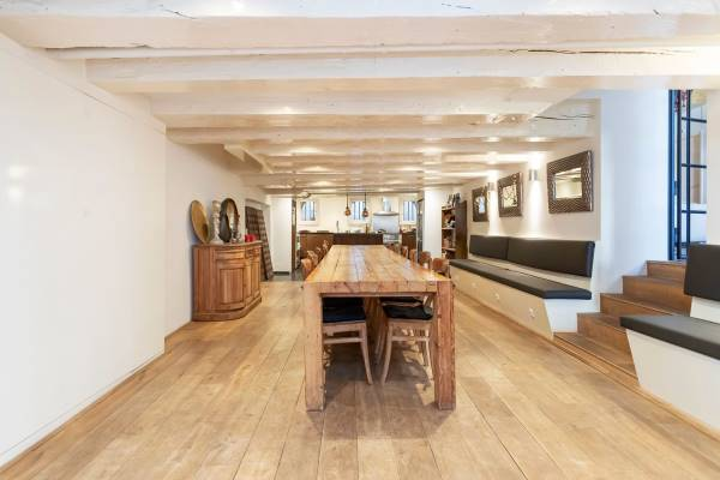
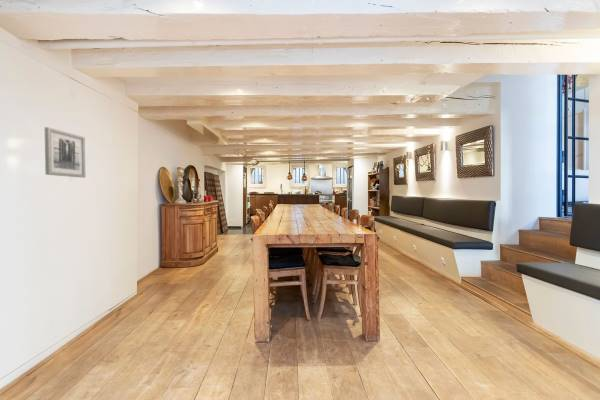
+ wall art (66, 154)
